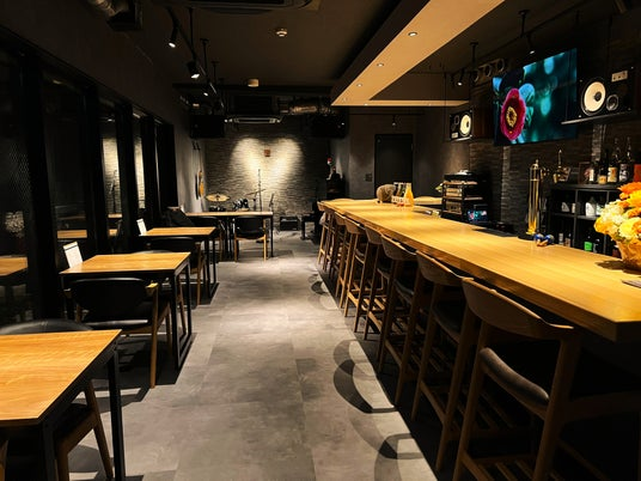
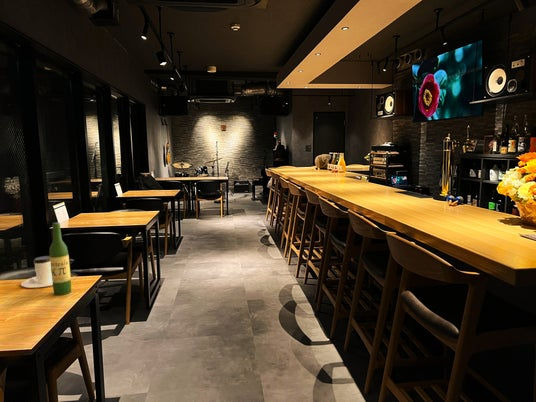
+ coffee cup (45, 268)
+ wine bottle (59, 258)
